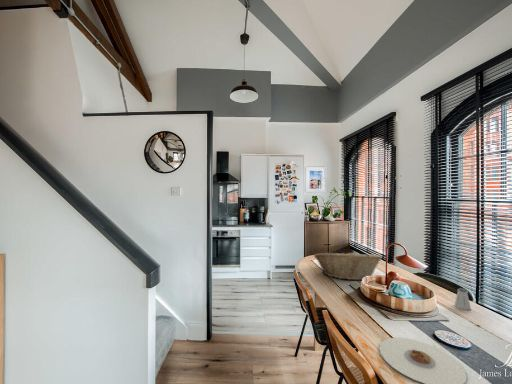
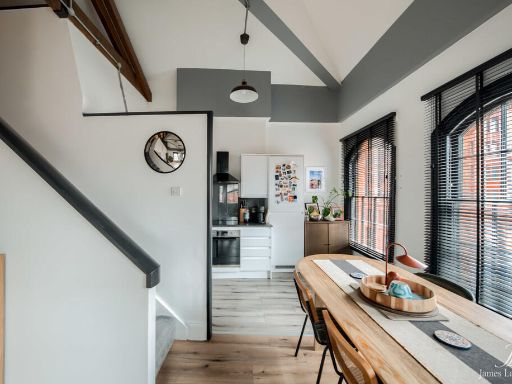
- plate (419, 356)
- saltshaker (462, 298)
- fruit basket (346, 261)
